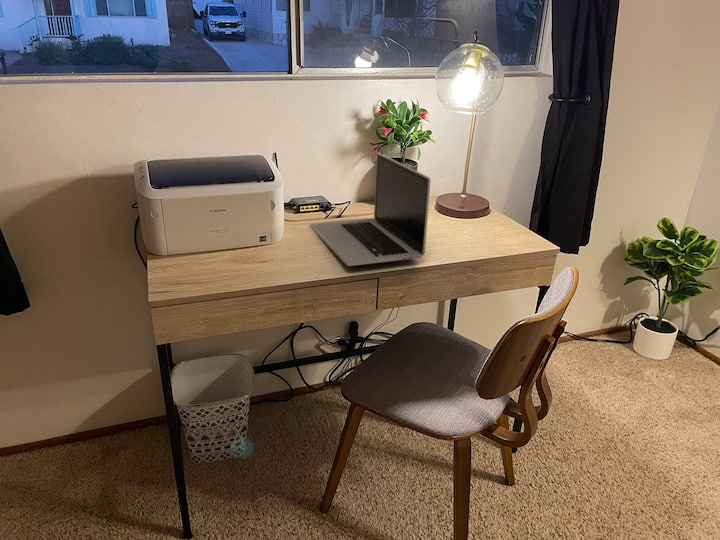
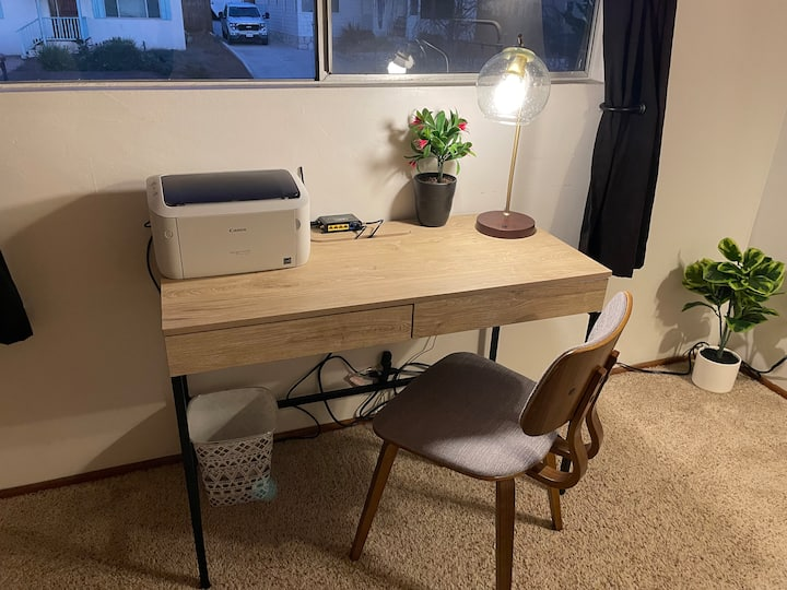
- laptop (374, 207)
